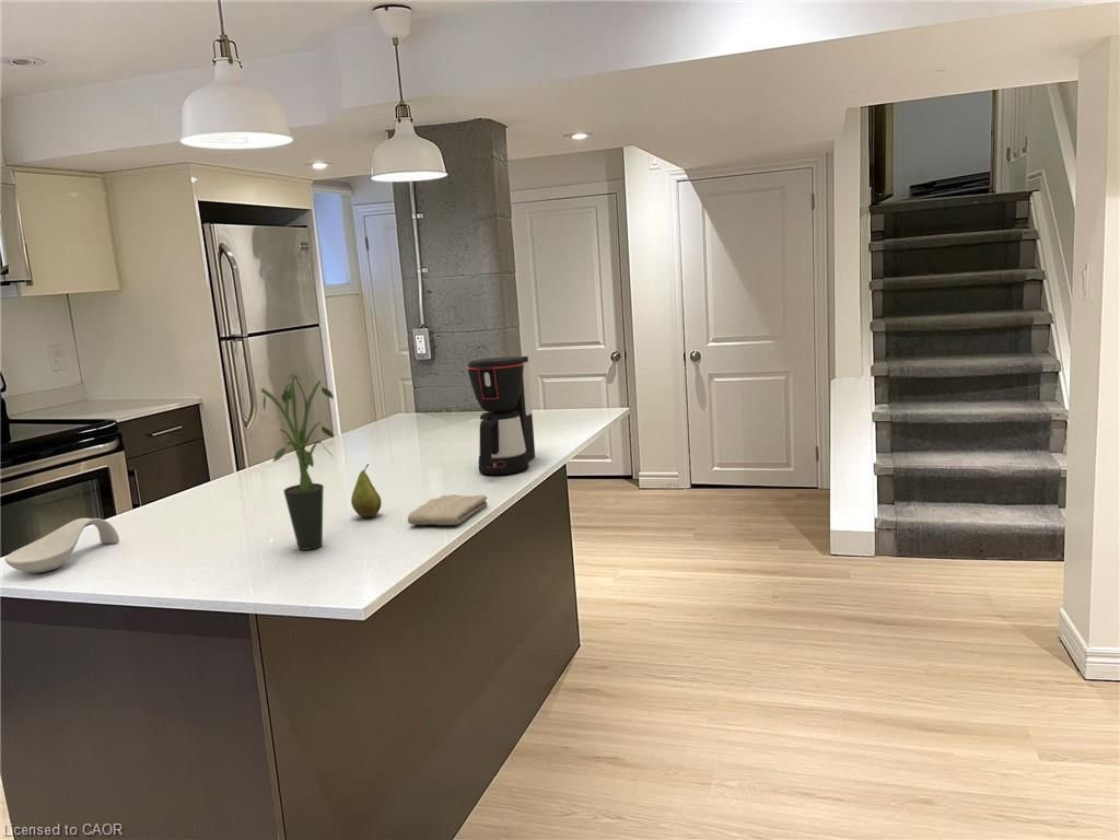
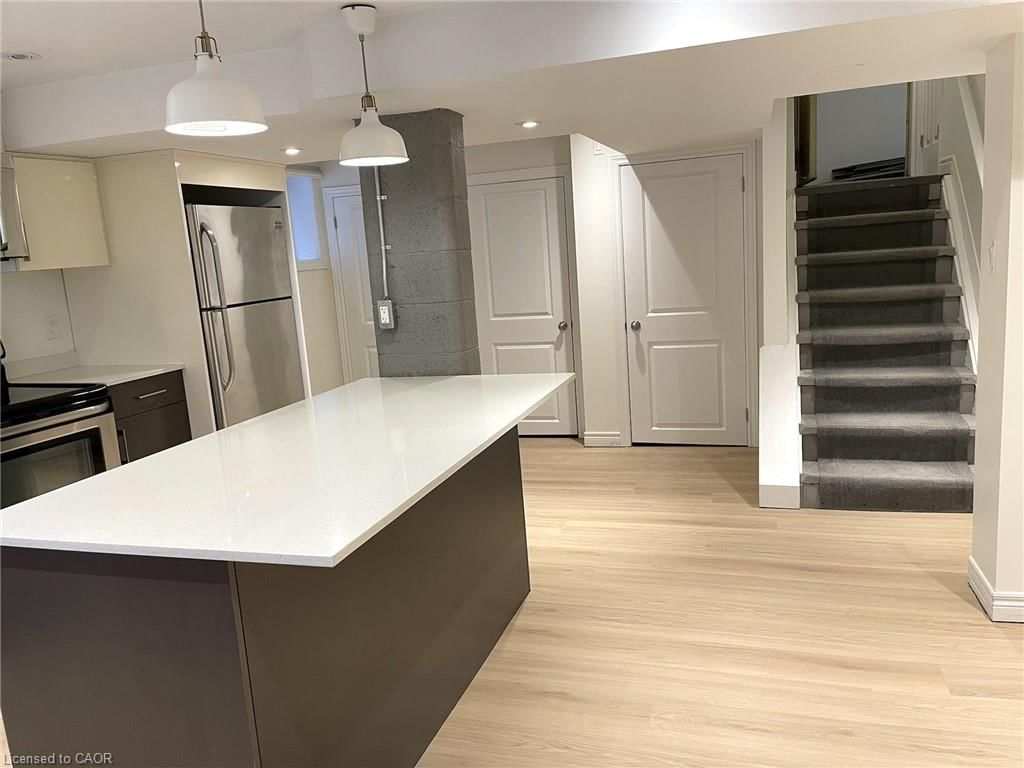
- potted plant (306, 459)
- spoon rest (65, 542)
- washcloth (448, 509)
- coffee maker (501, 413)
- fruit (364, 490)
